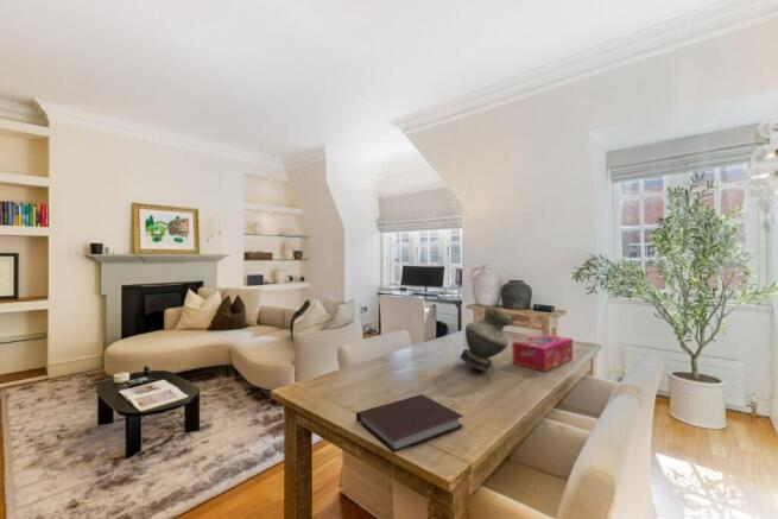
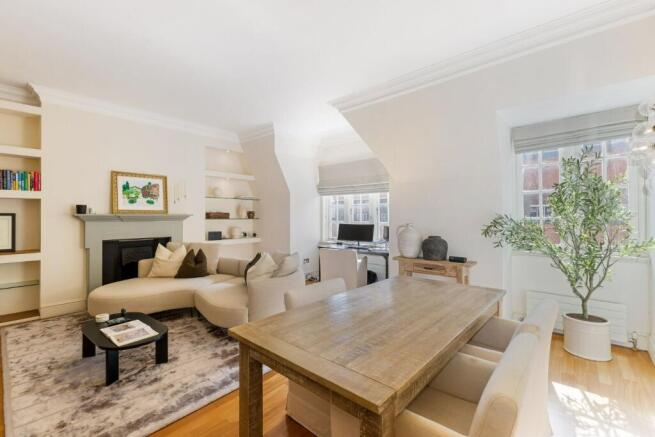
- vase (477, 336)
- notebook (409, 418)
- tissue box (543, 350)
